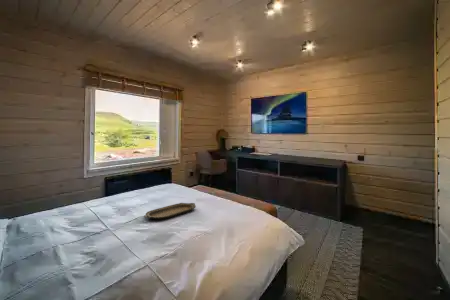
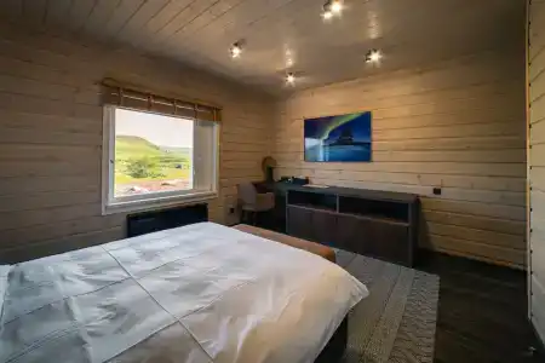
- serving tray (172, 211)
